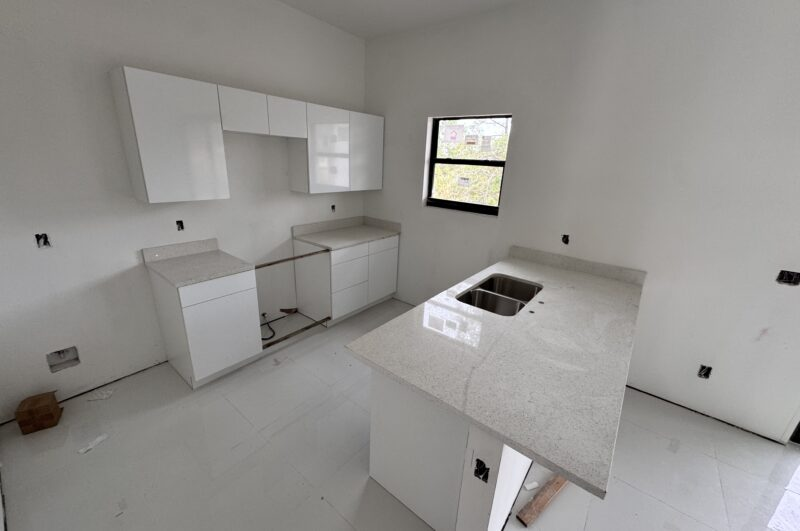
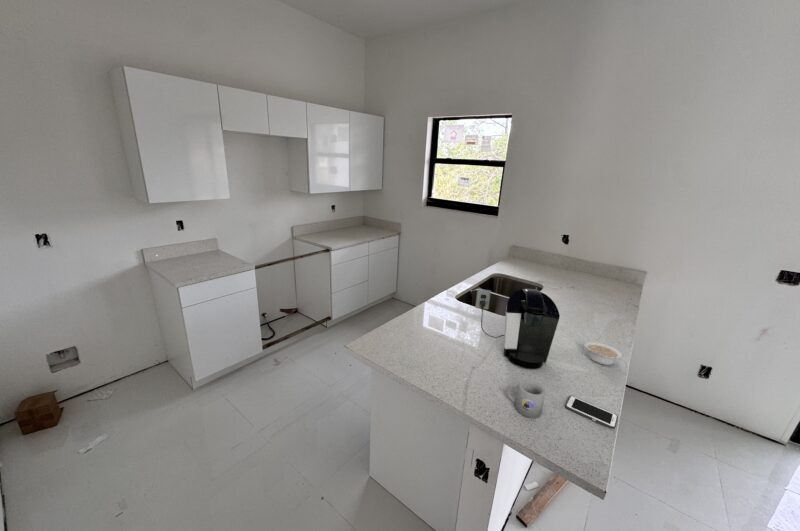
+ coffee maker (514, 322)
+ legume (603, 353)
+ mug (524, 396)
+ cell phone (591, 411)
